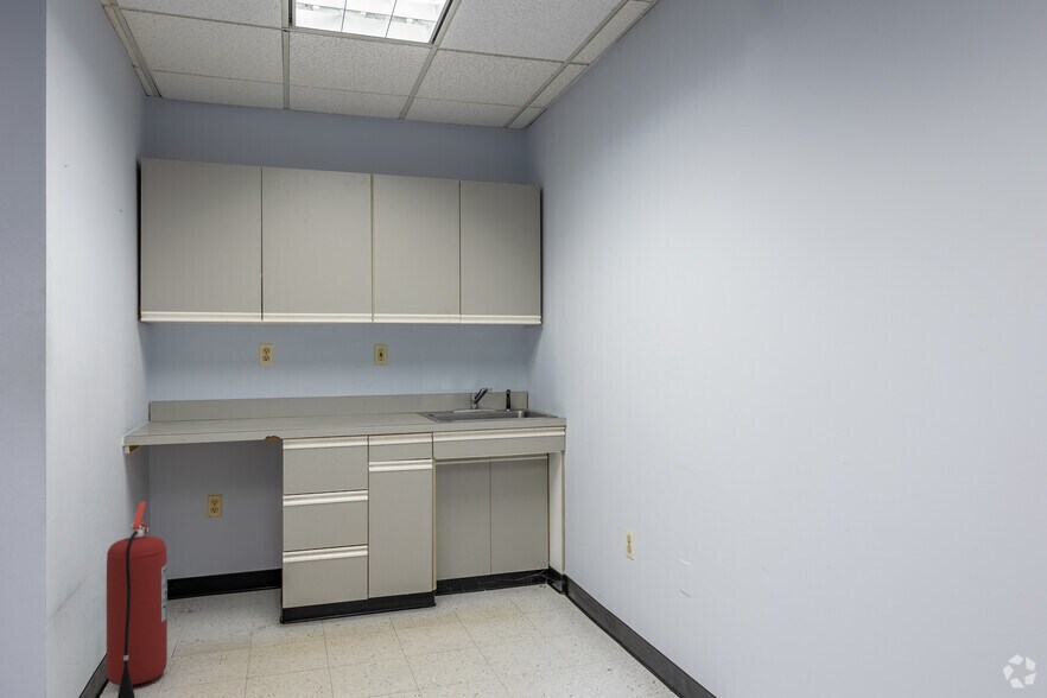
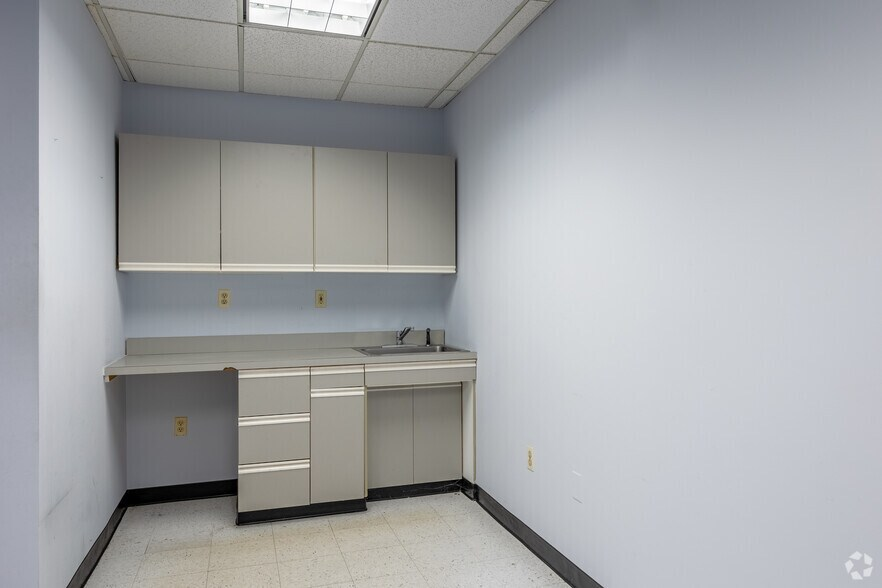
- fire extinguisher (134, 597)
